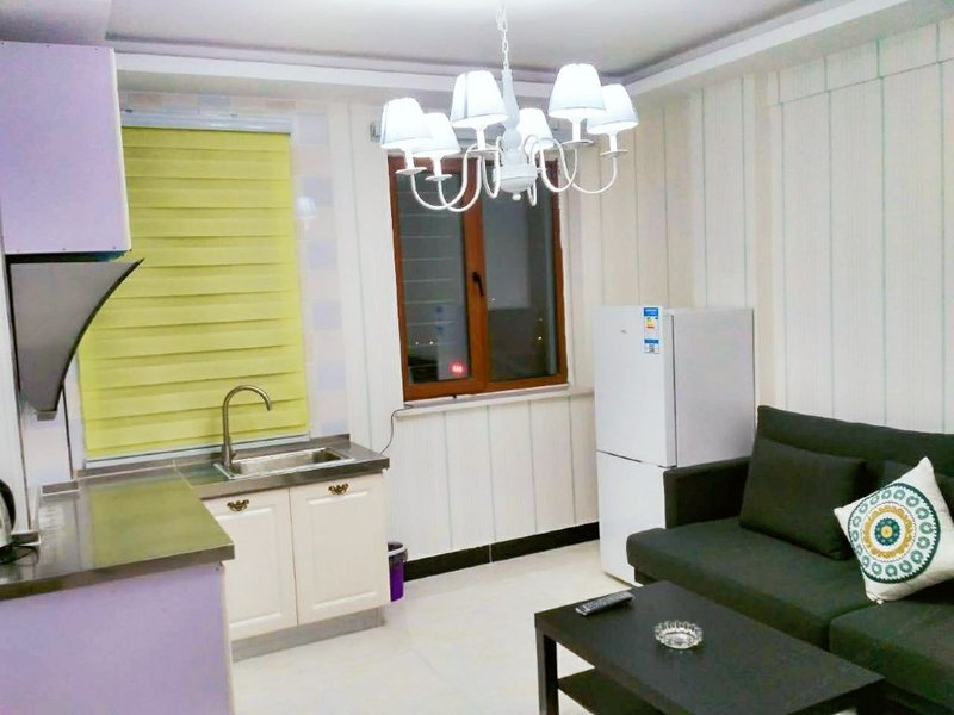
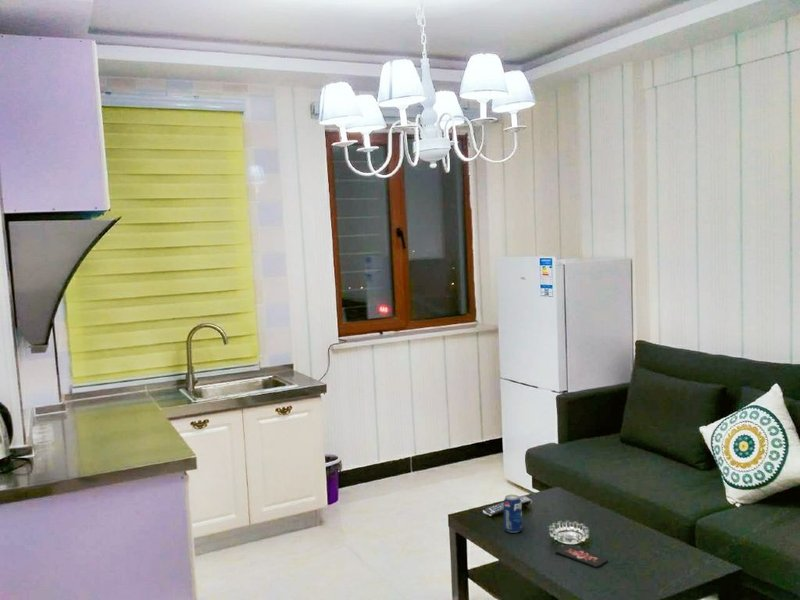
+ smartphone (581, 555)
+ beverage can (512, 513)
